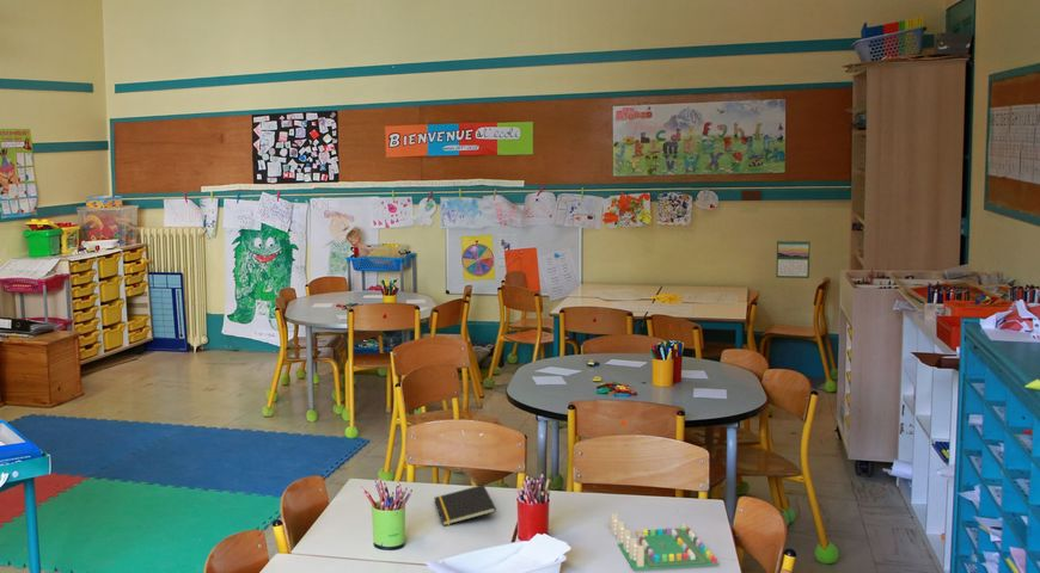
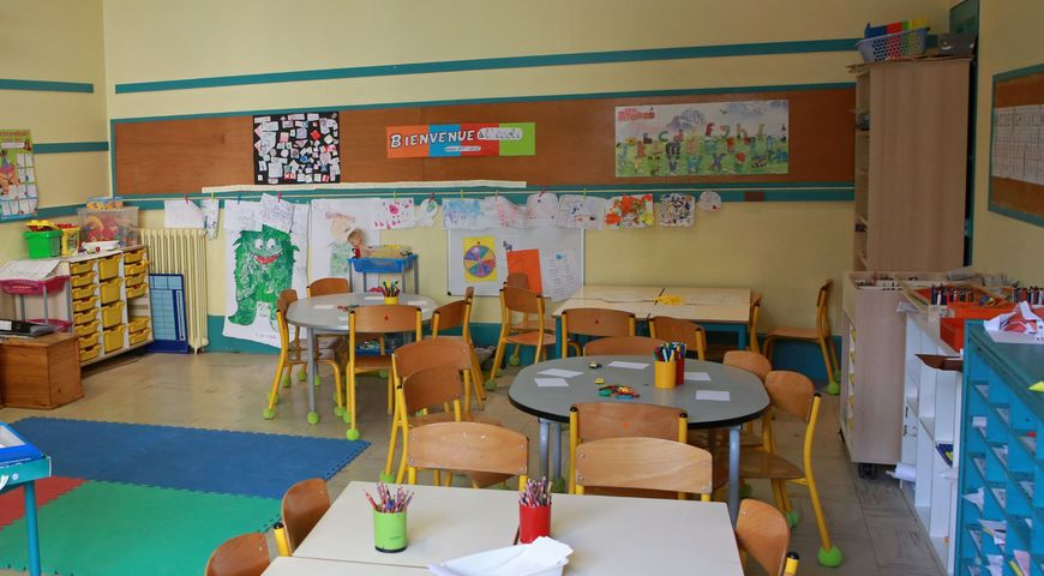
- calendar (793, 258)
- board game (661, 537)
- notepad (464, 504)
